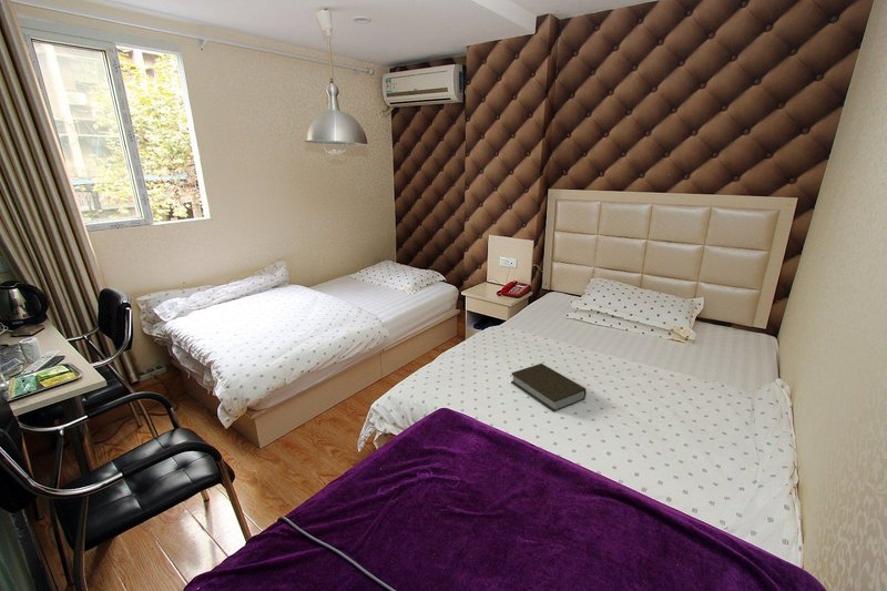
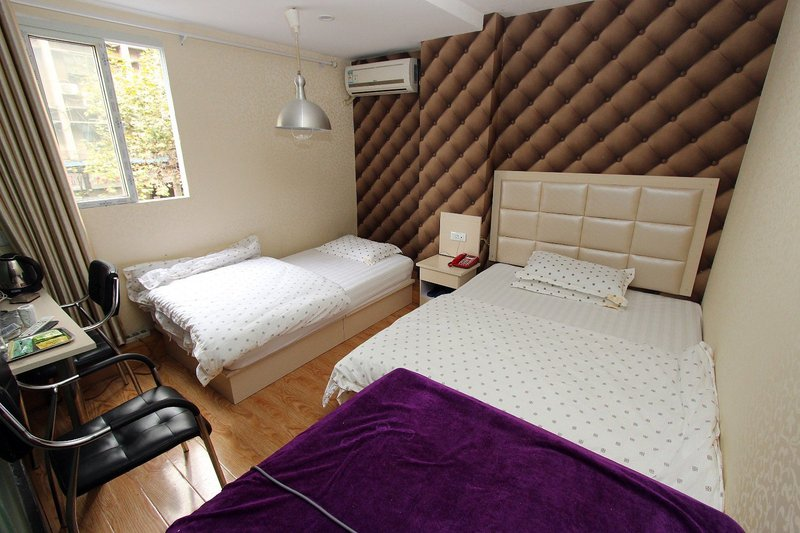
- book (547, 385)
